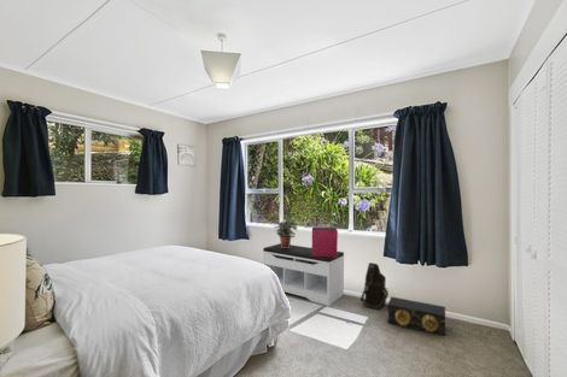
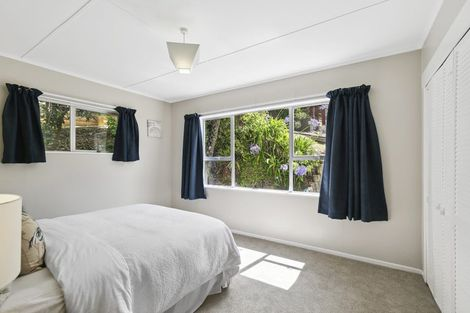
- storage bin (323, 241)
- bench (302, 270)
- shoulder bag (376, 283)
- speaker (415, 317)
- potted plant (285, 232)
